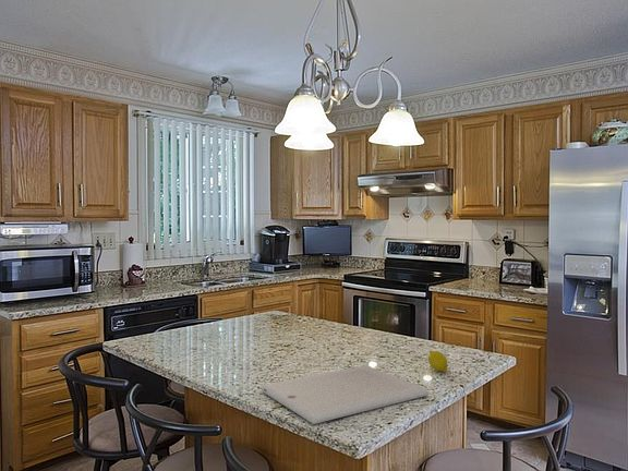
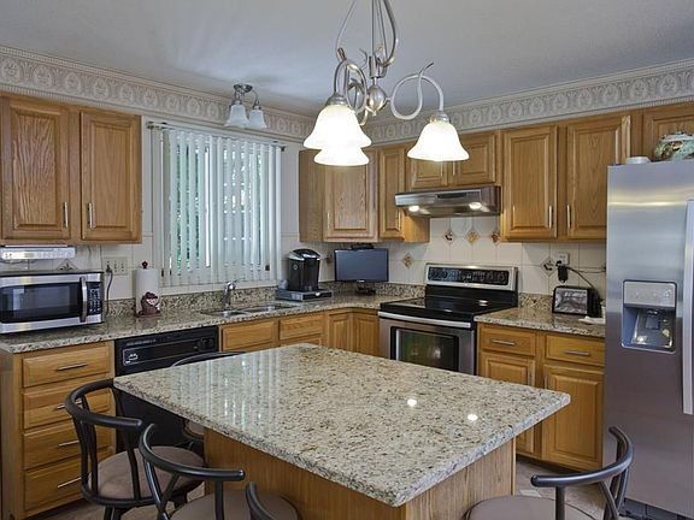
- fruit (437, 361)
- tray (343, 389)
